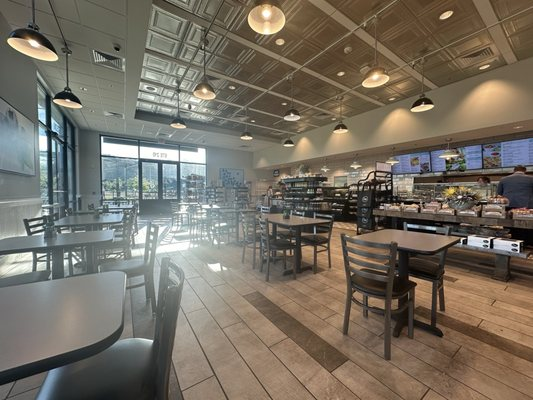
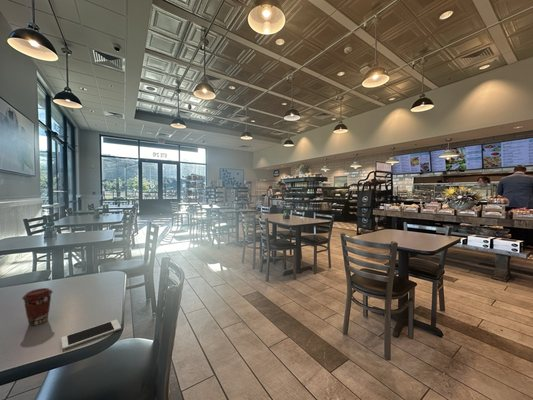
+ coffee cup (38, 306)
+ cell phone (92, 333)
